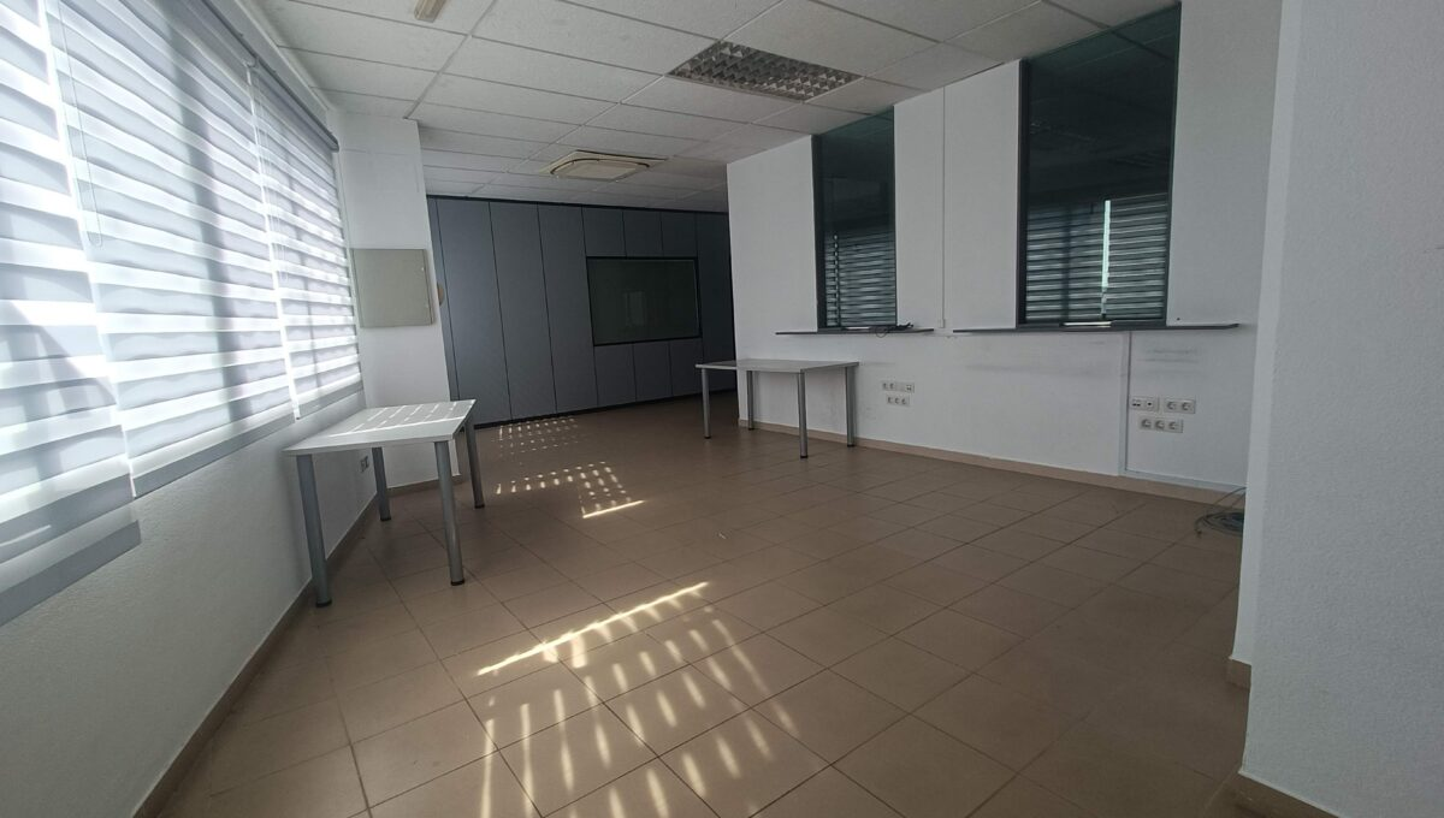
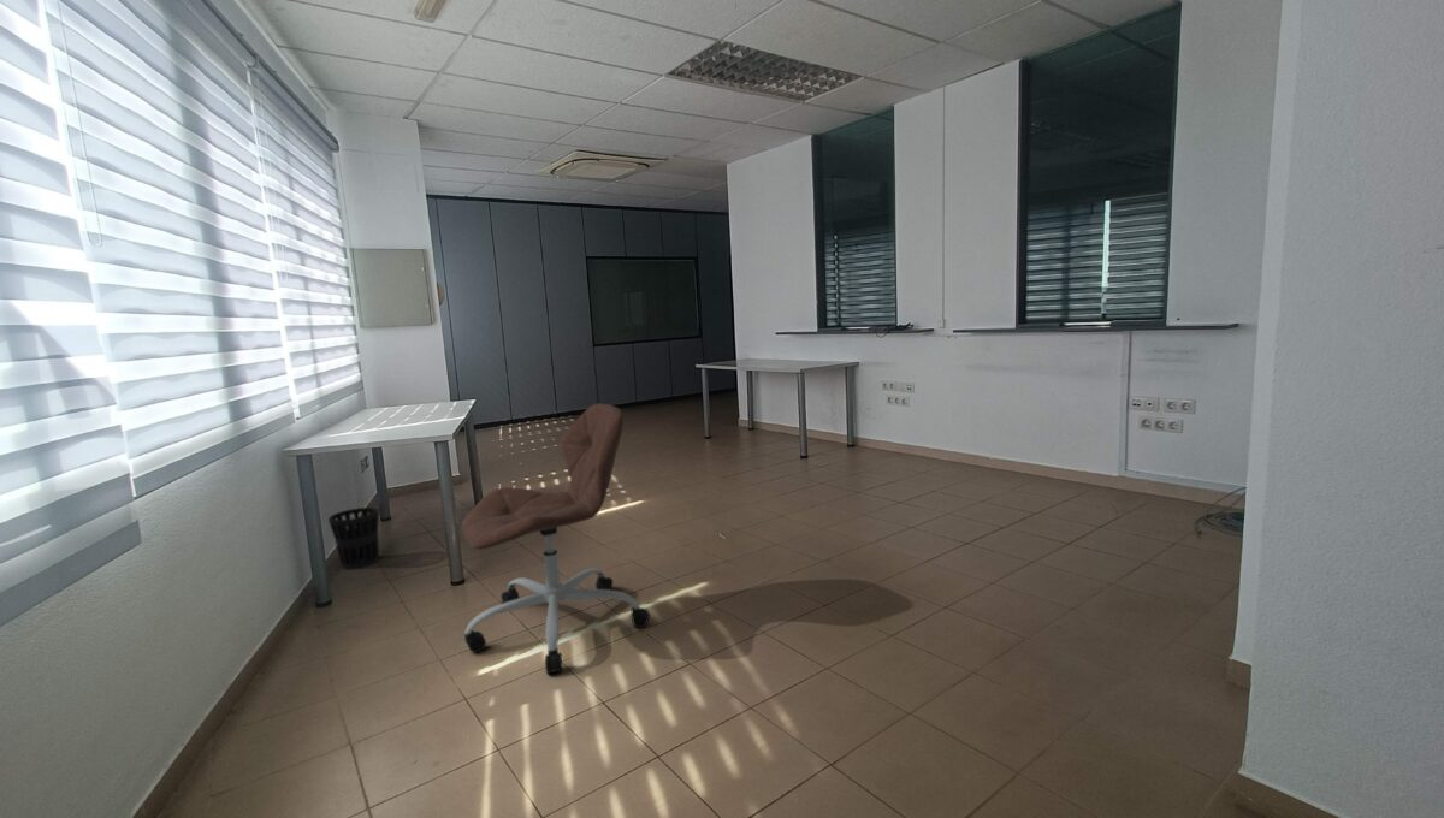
+ office chair (544, 522)
+ wastebasket (356, 538)
